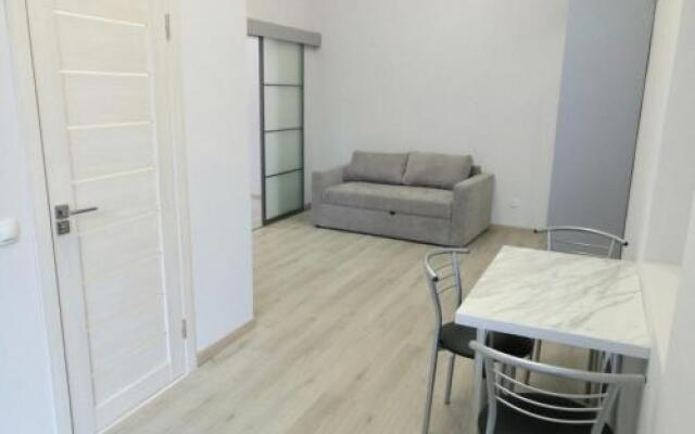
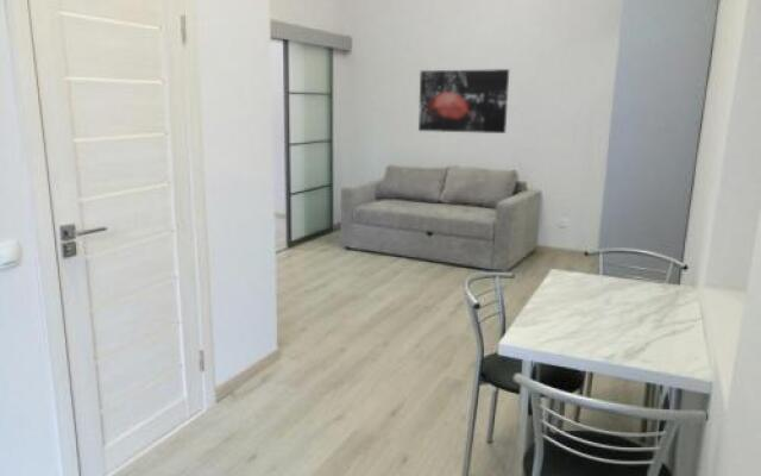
+ wall art (461, 101)
